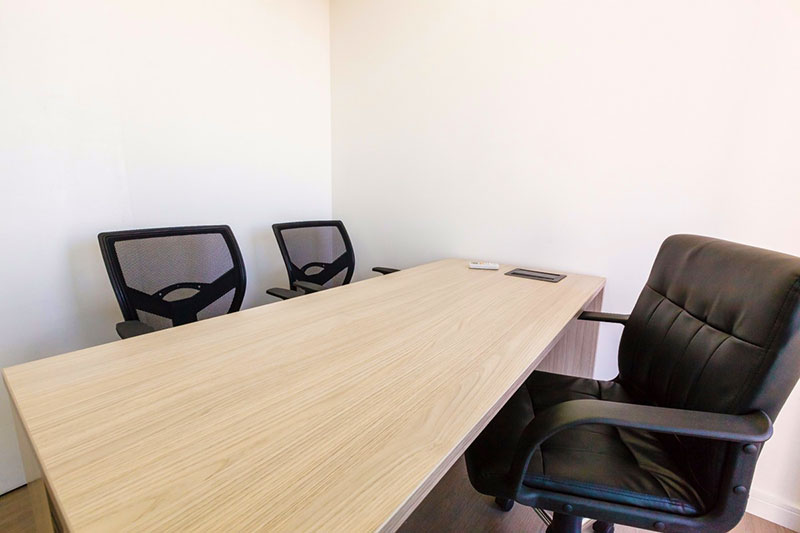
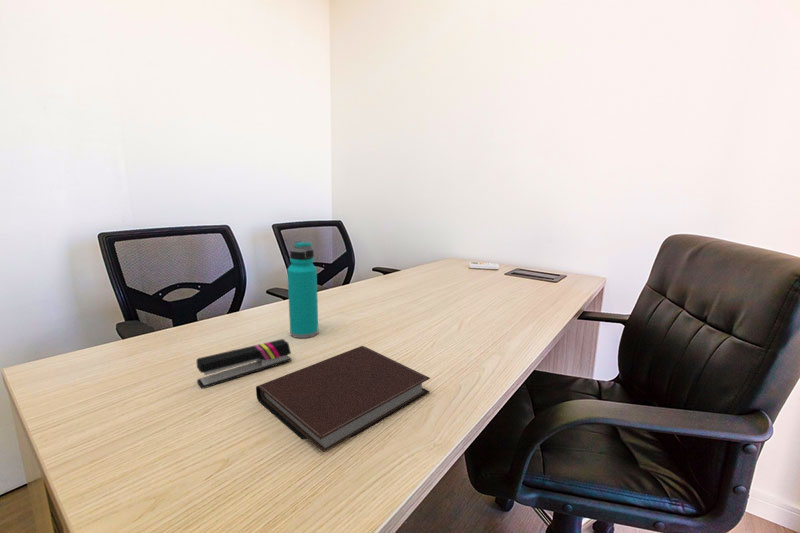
+ water bottle (302, 288)
+ stapler (246, 359)
+ notebook (345, 388)
